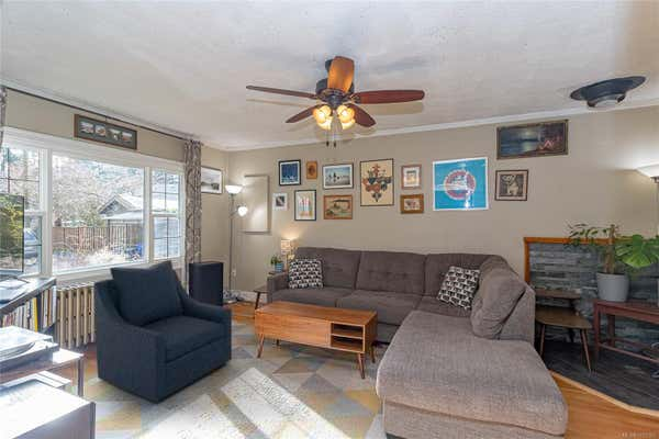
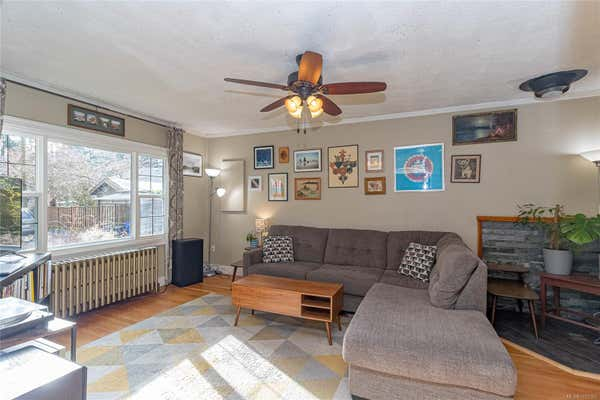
- chair (165, 317)
